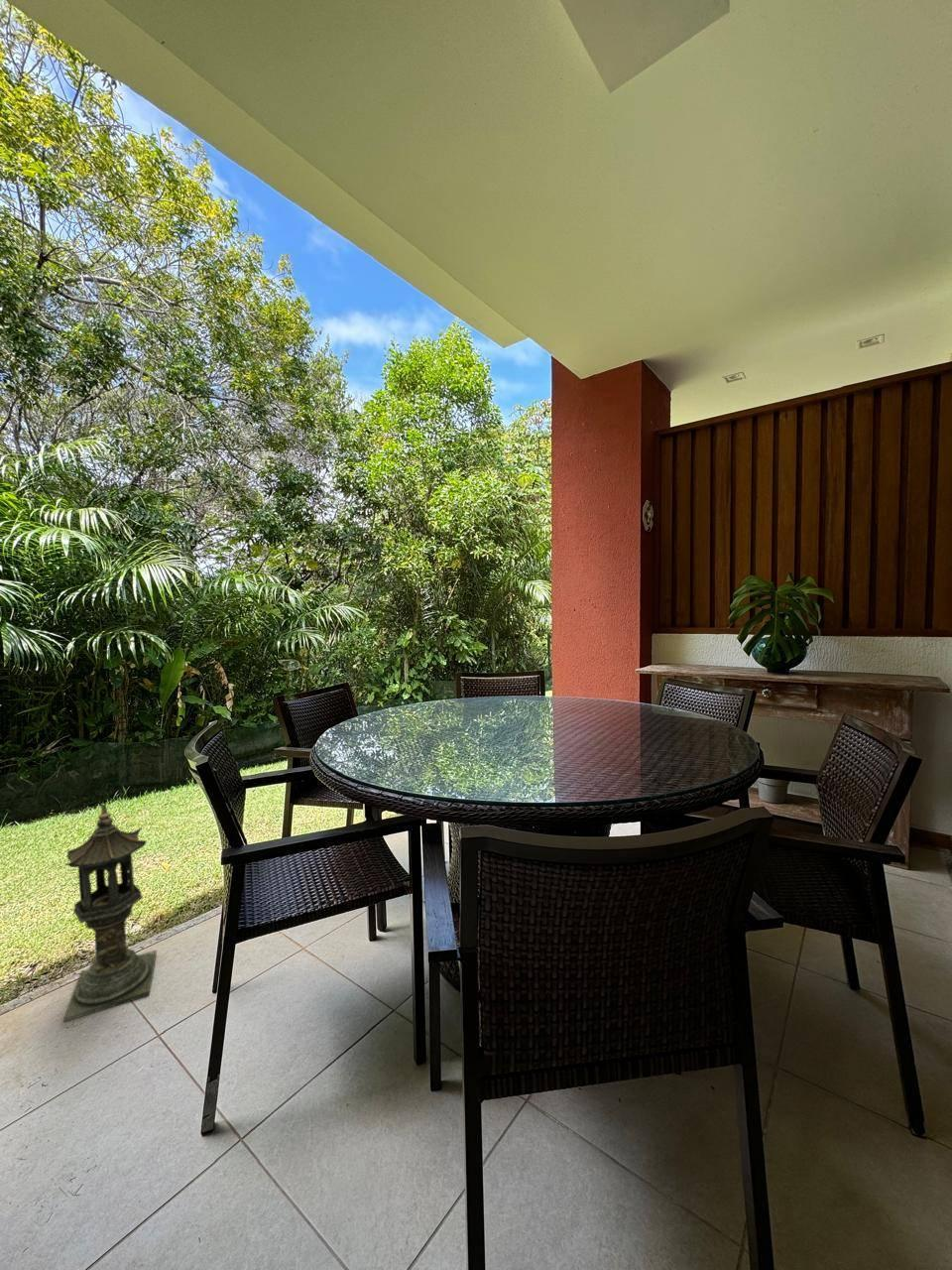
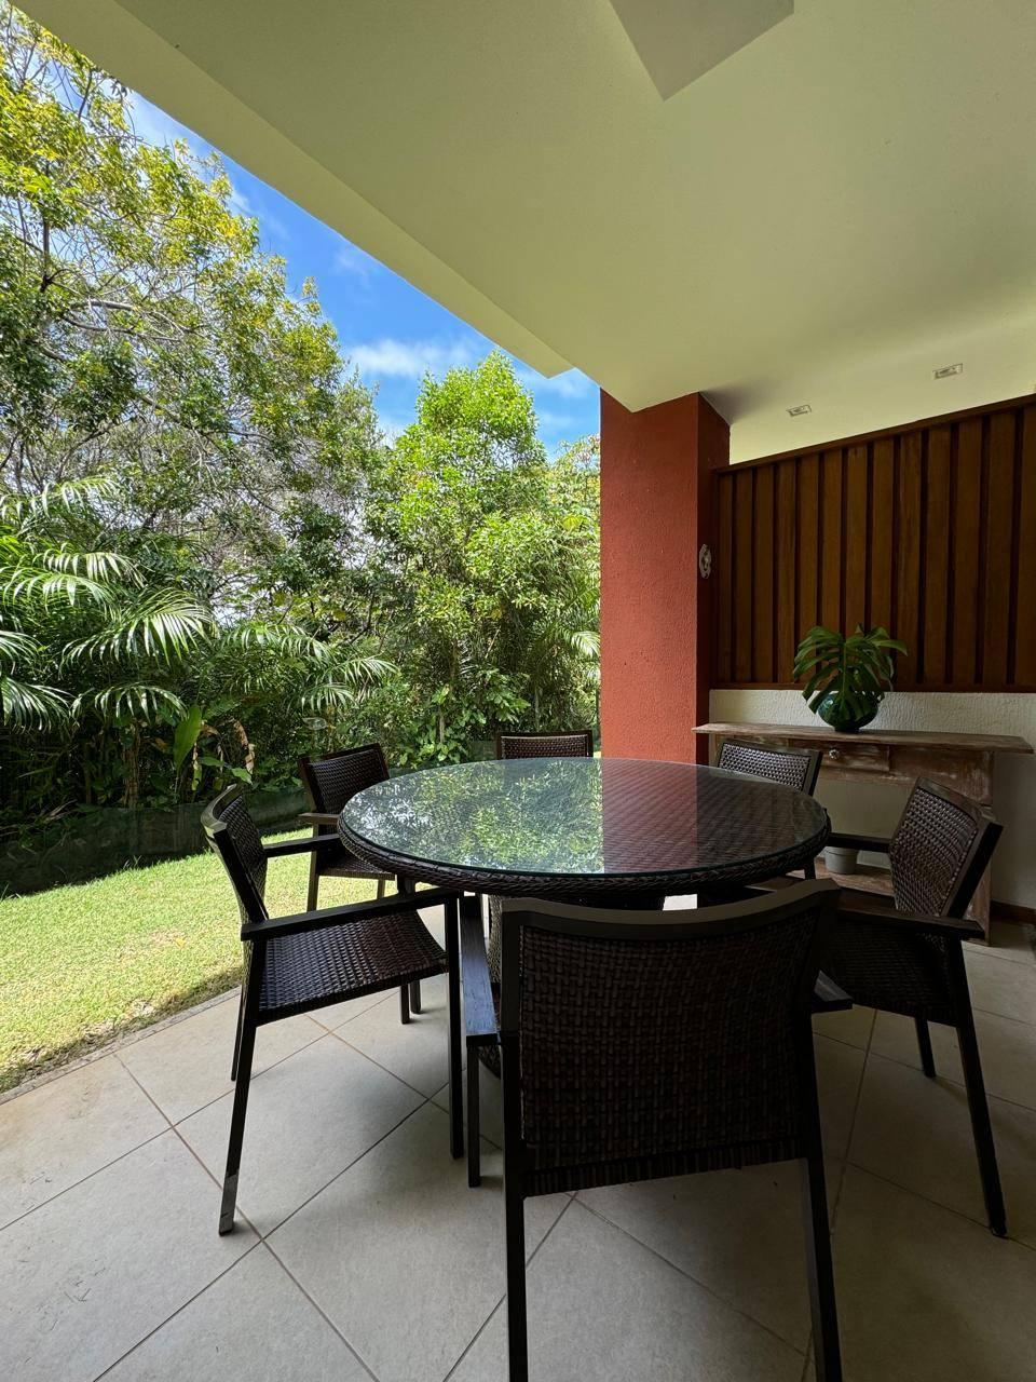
- lantern (110, 895)
